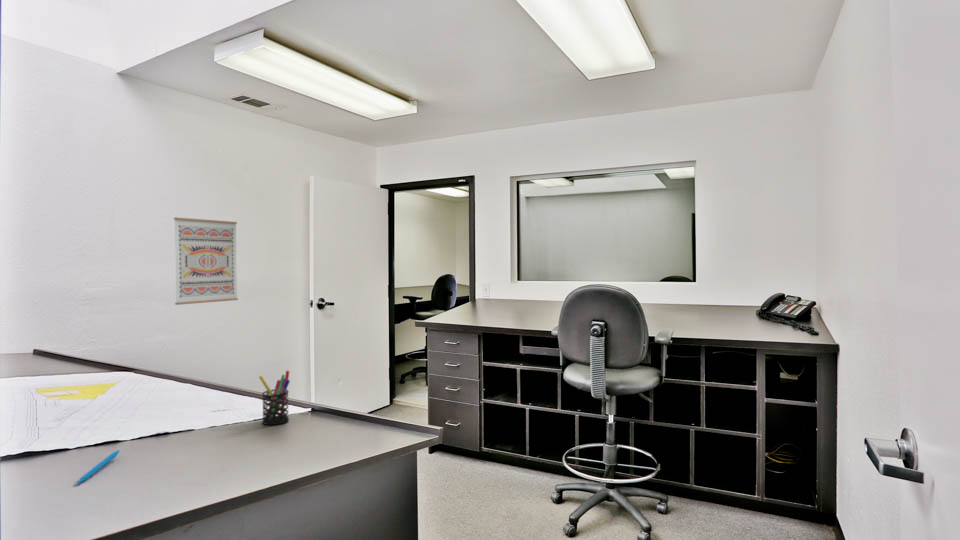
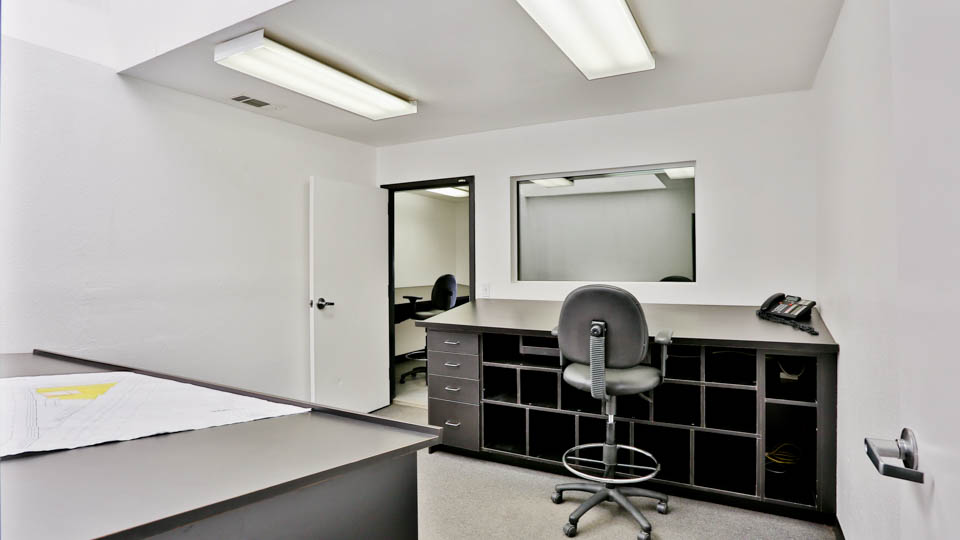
- pen holder (278, 395)
- wall art (207, 261)
- pen (99, 465)
